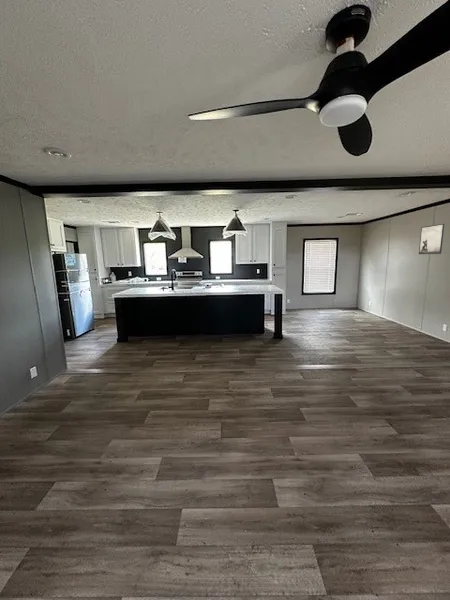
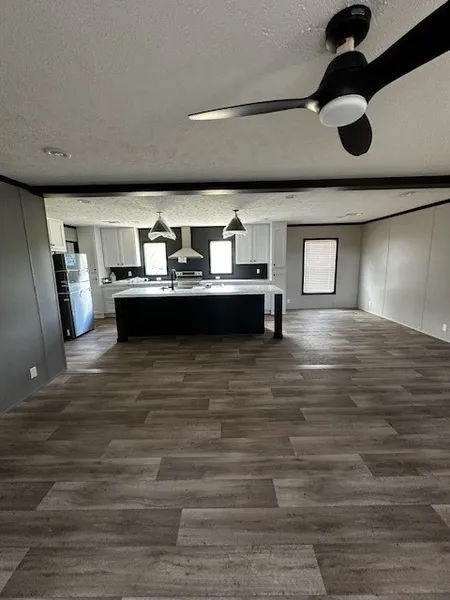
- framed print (430, 239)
